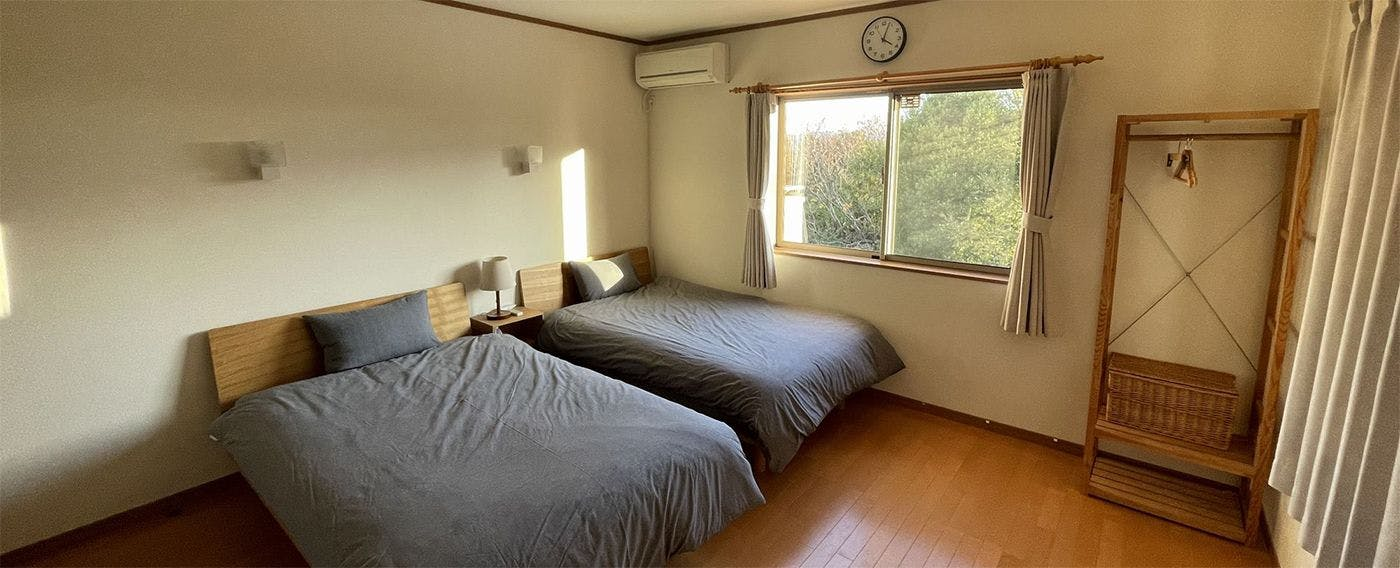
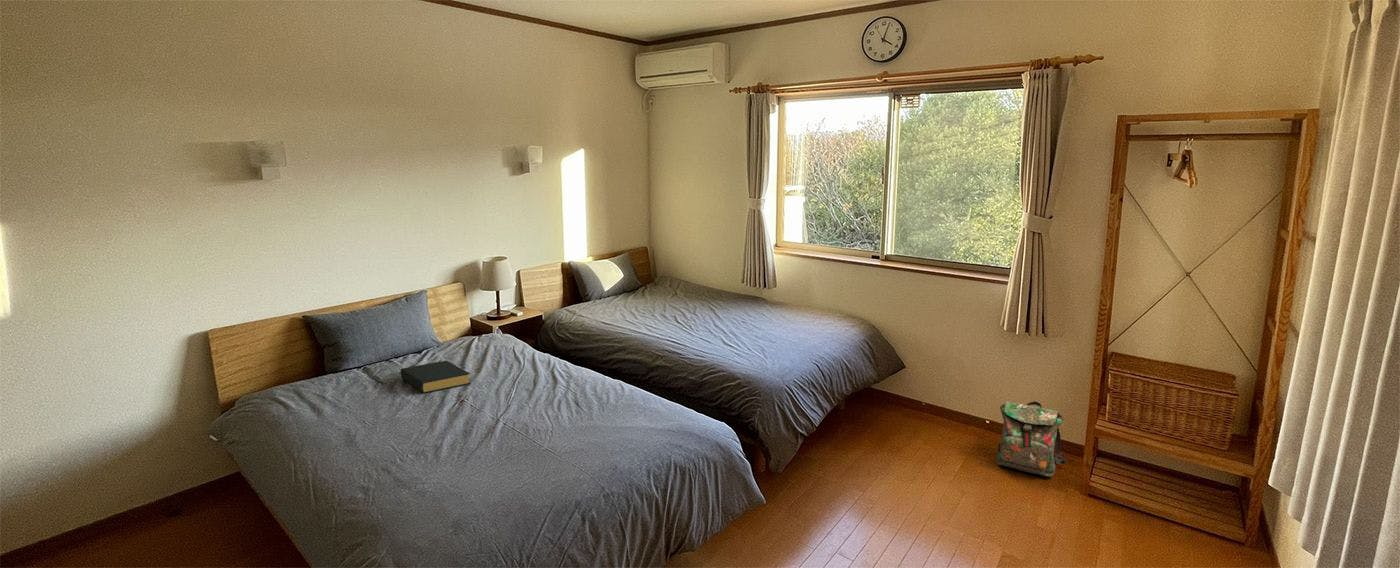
+ backpack (1035, 433)
+ hardback book (435, 376)
